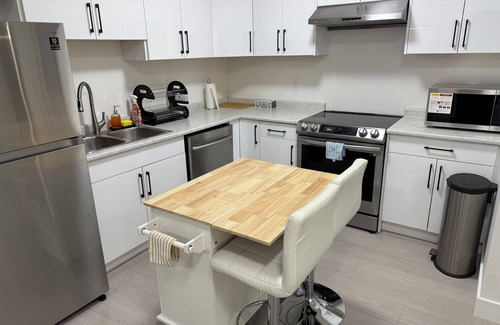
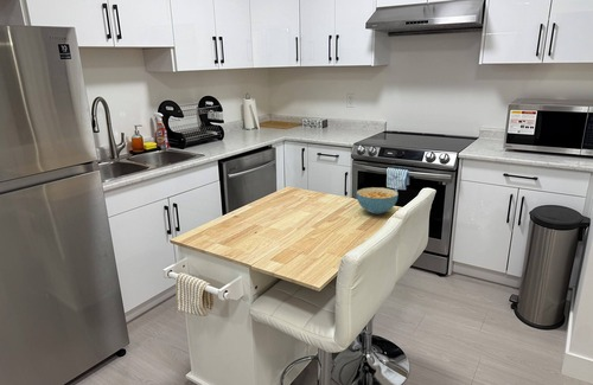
+ cereal bowl (376, 201)
